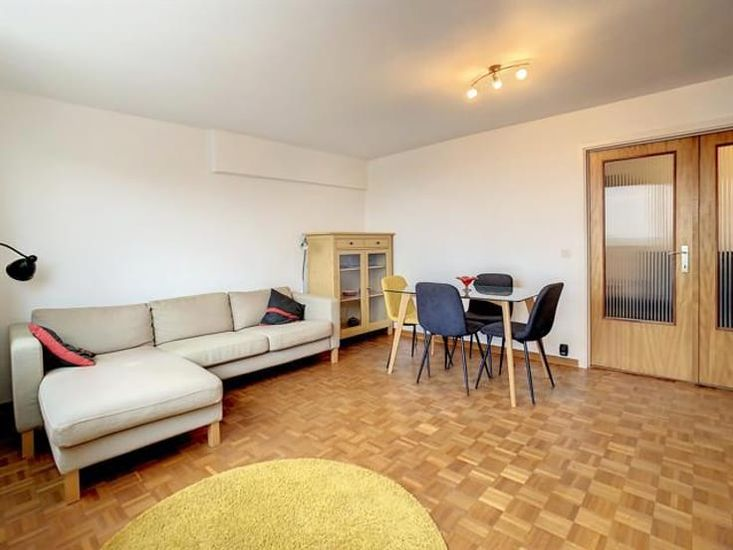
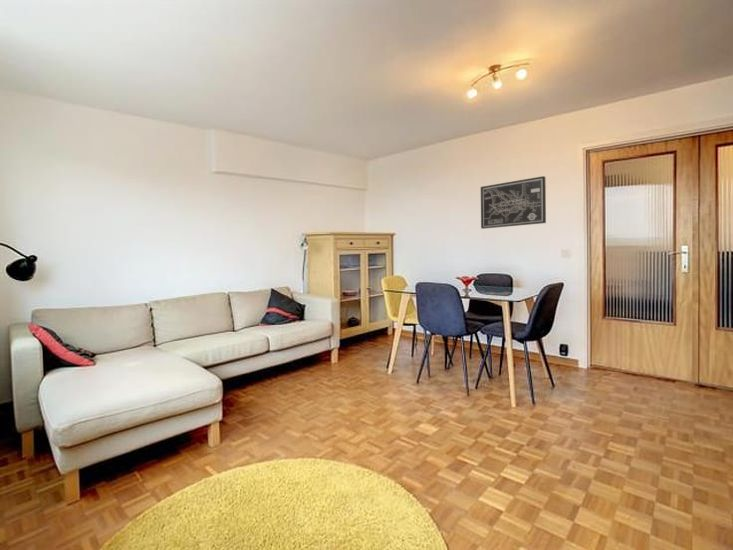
+ wall art (511, 204)
